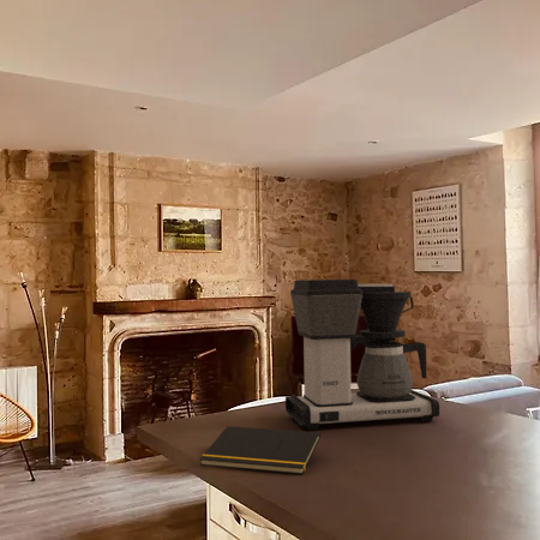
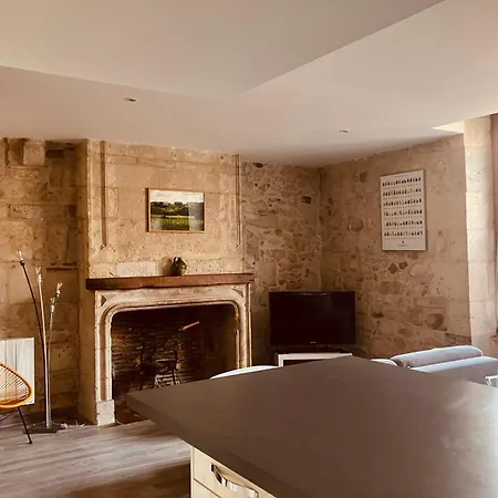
- coffee maker (355, 346)
- notepad (262, 448)
